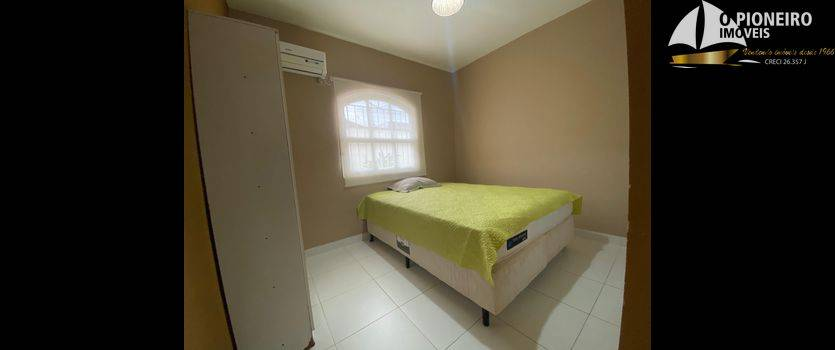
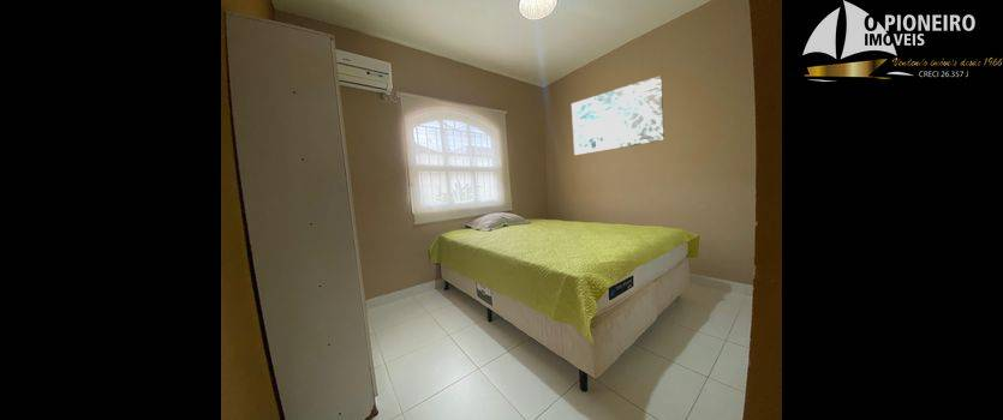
+ wall art (613, 120)
